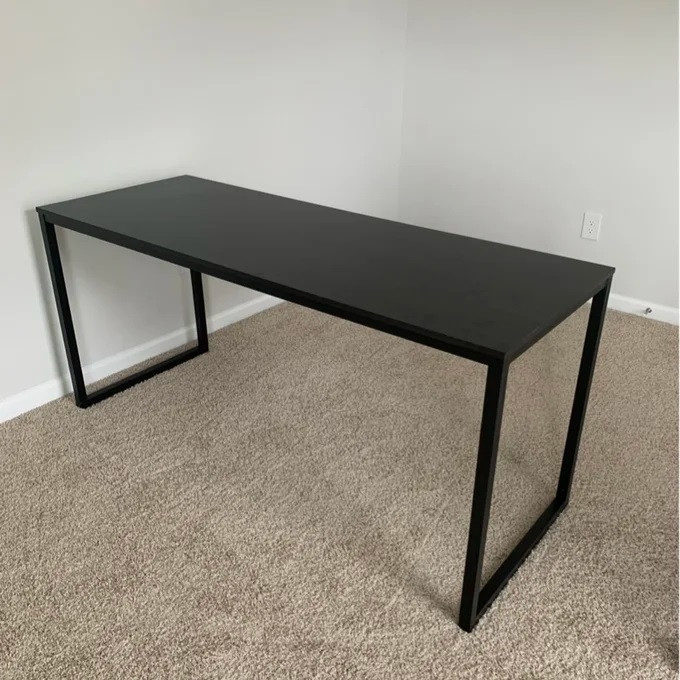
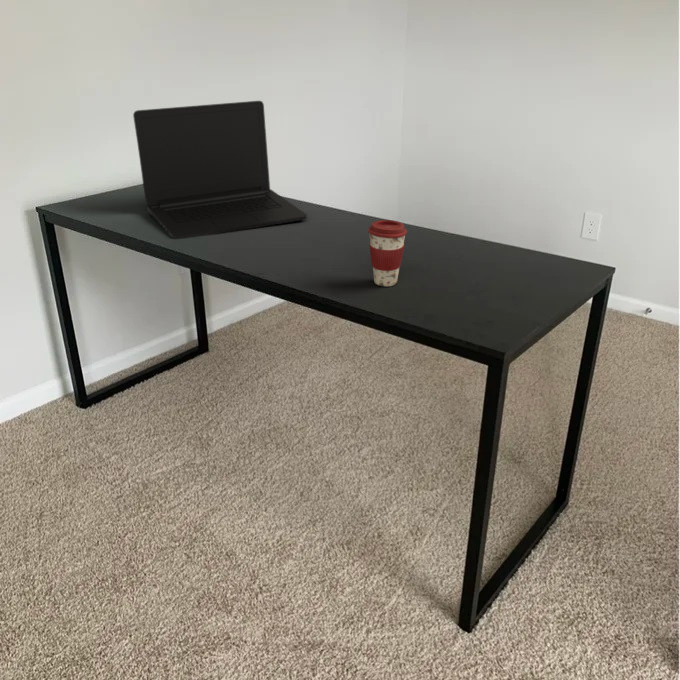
+ coffee cup (386, 253)
+ laptop (221, 166)
